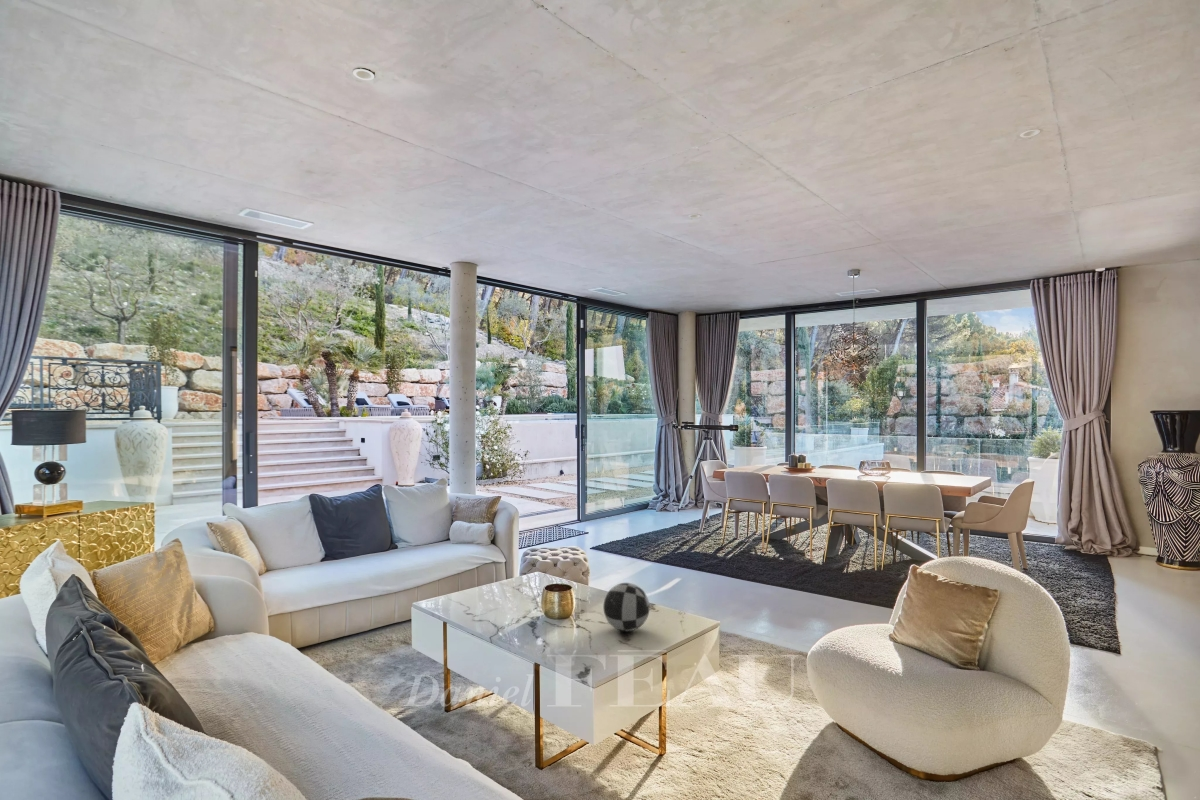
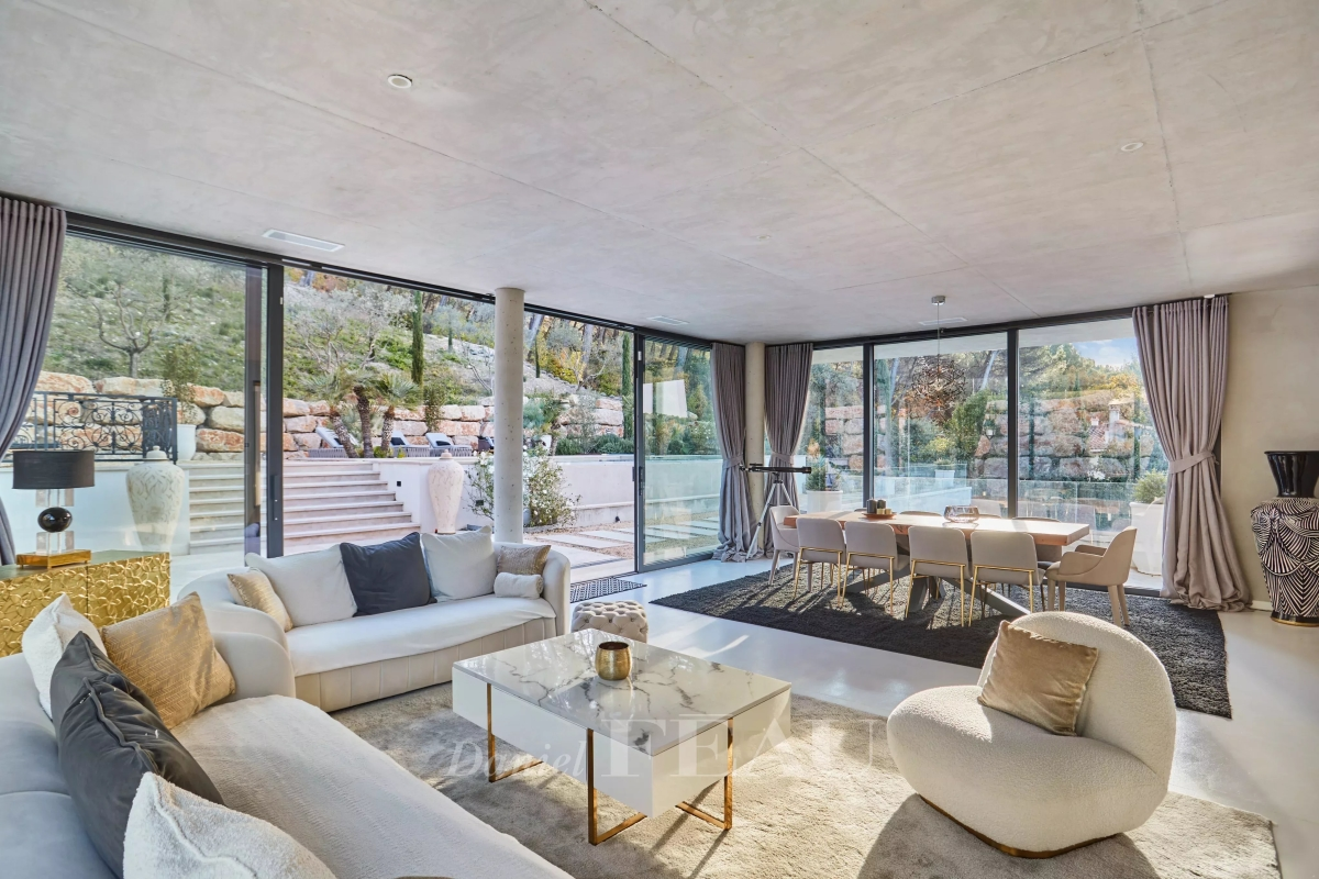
- decorative ball (626, 606)
